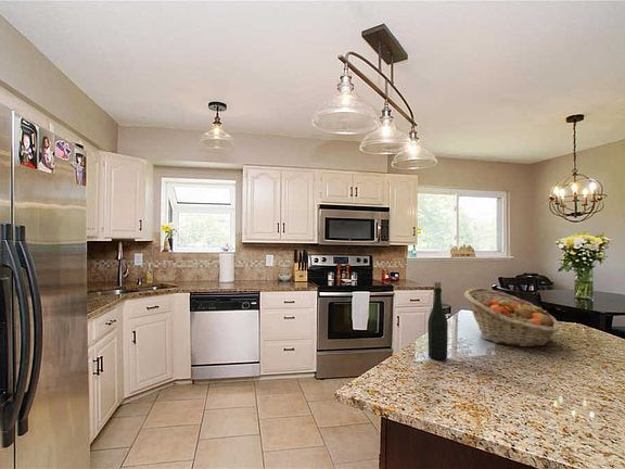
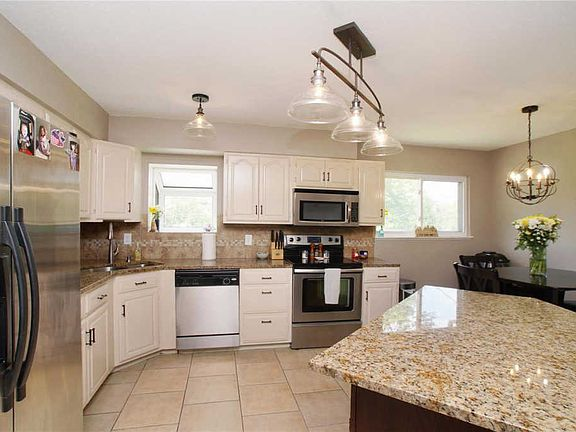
- bottle (437, 319)
- fruit basket (509, 315)
